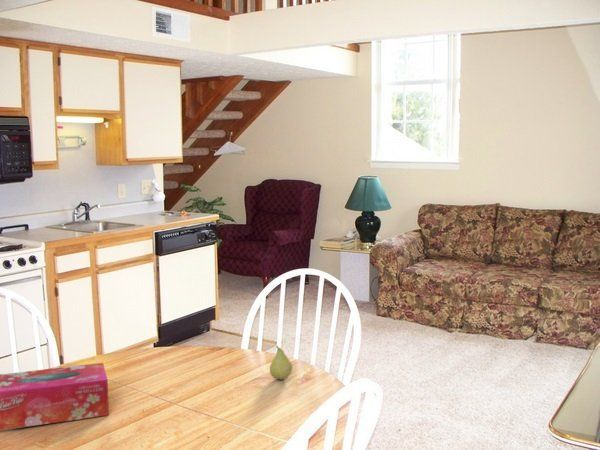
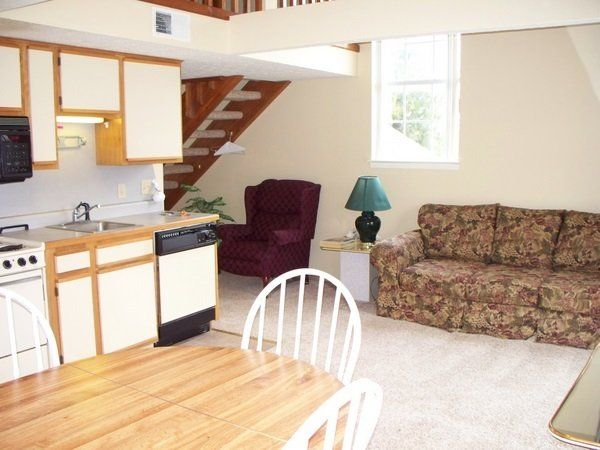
- fruit (280, 360)
- tissue box (50, 395)
